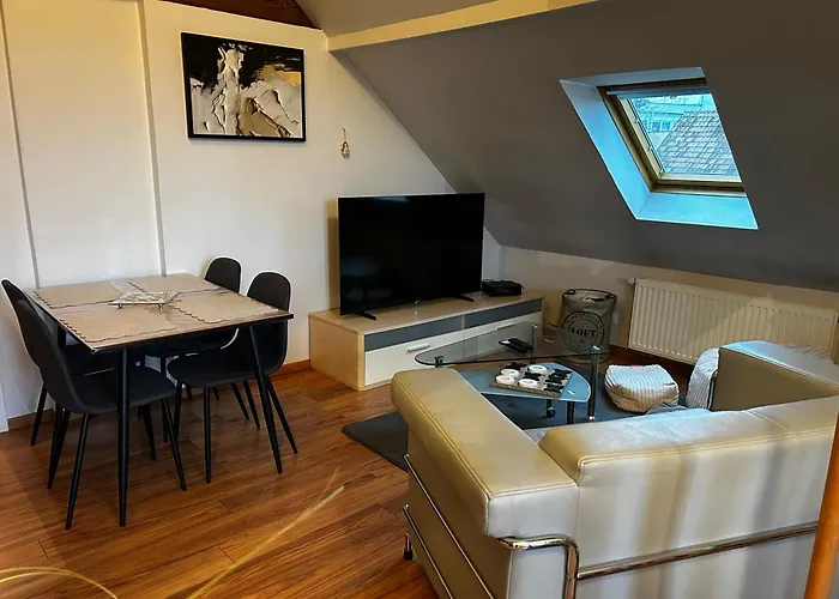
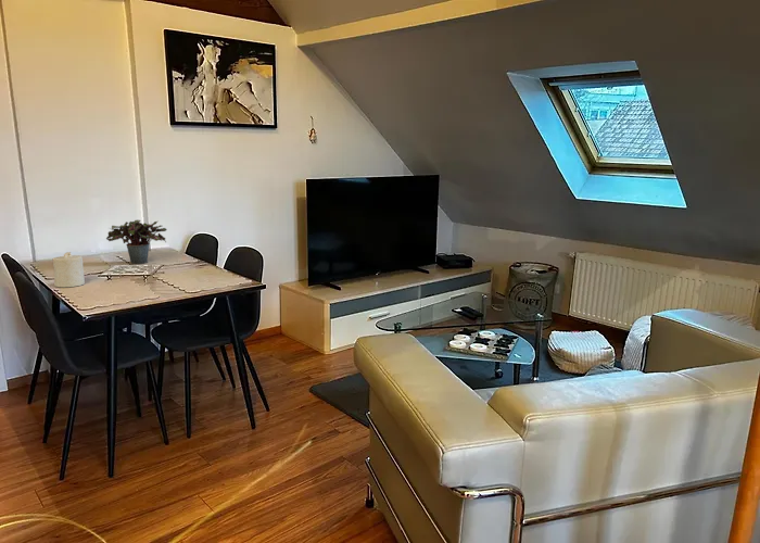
+ potted plant (137, 241)
+ candle (67, 268)
